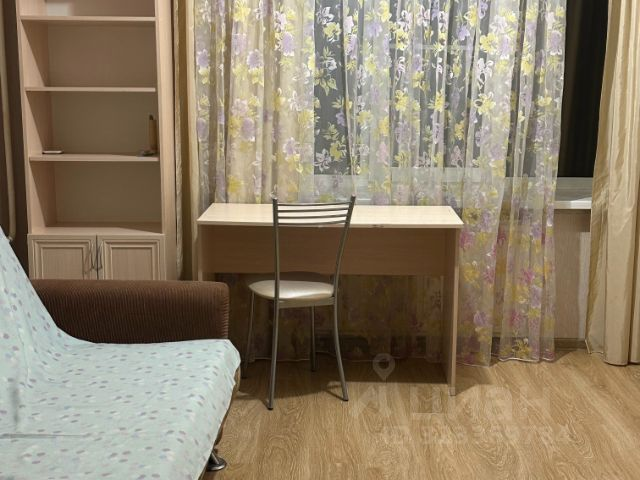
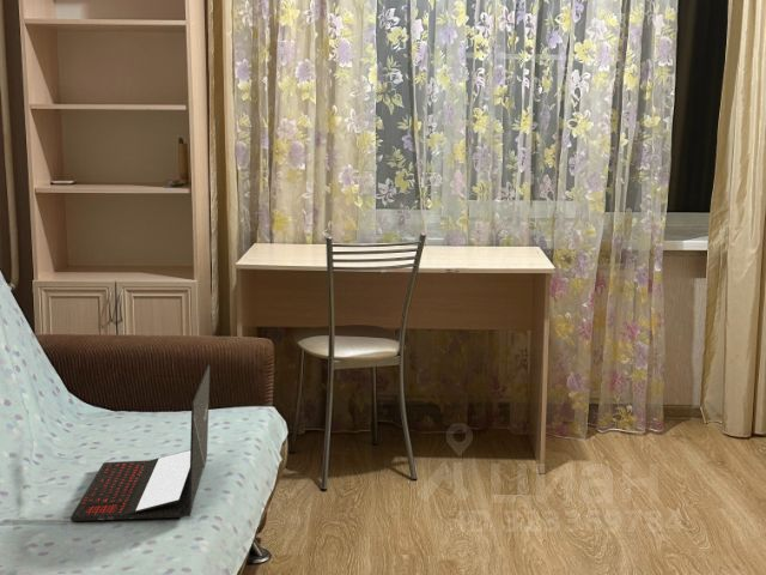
+ laptop (145, 460)
